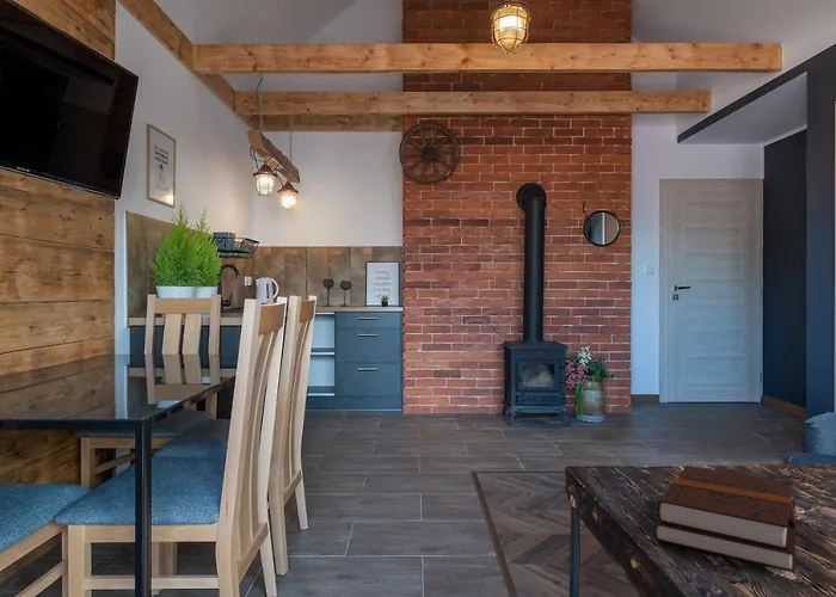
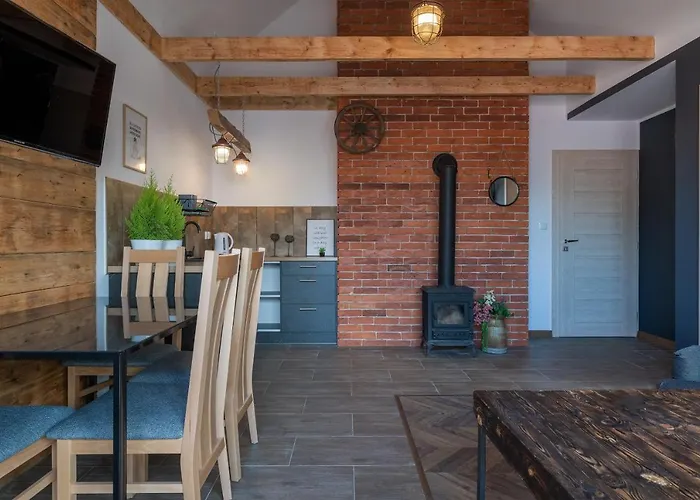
- hardback book (727, 509)
